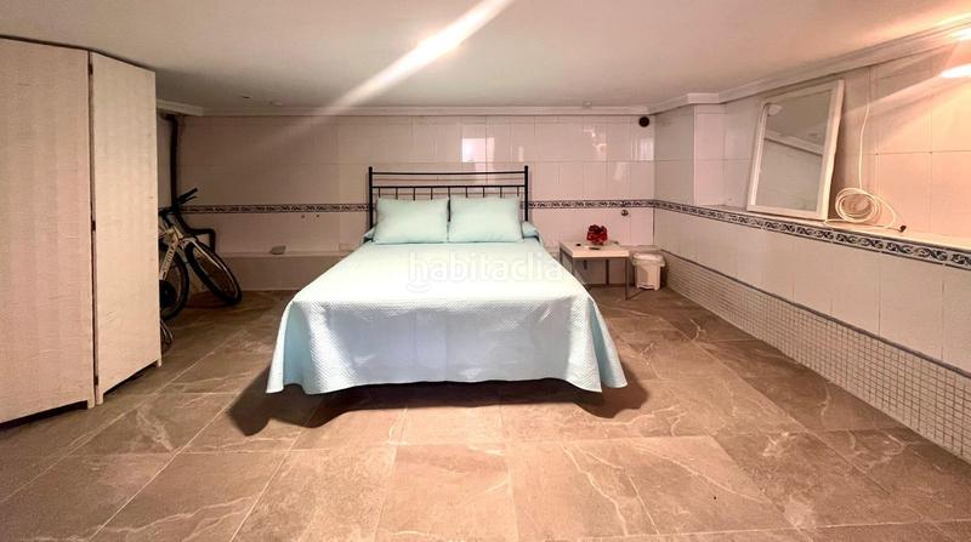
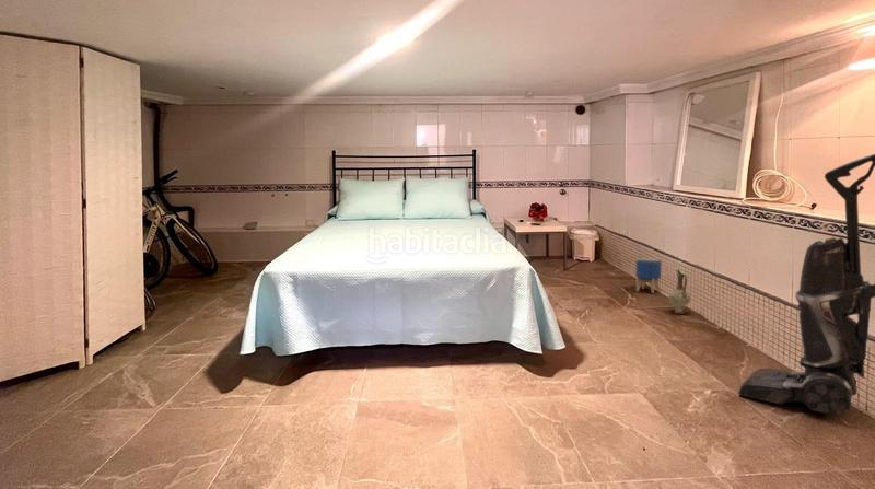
+ ceramic jug (679, 291)
+ planter (648, 275)
+ vacuum cleaner (801, 279)
